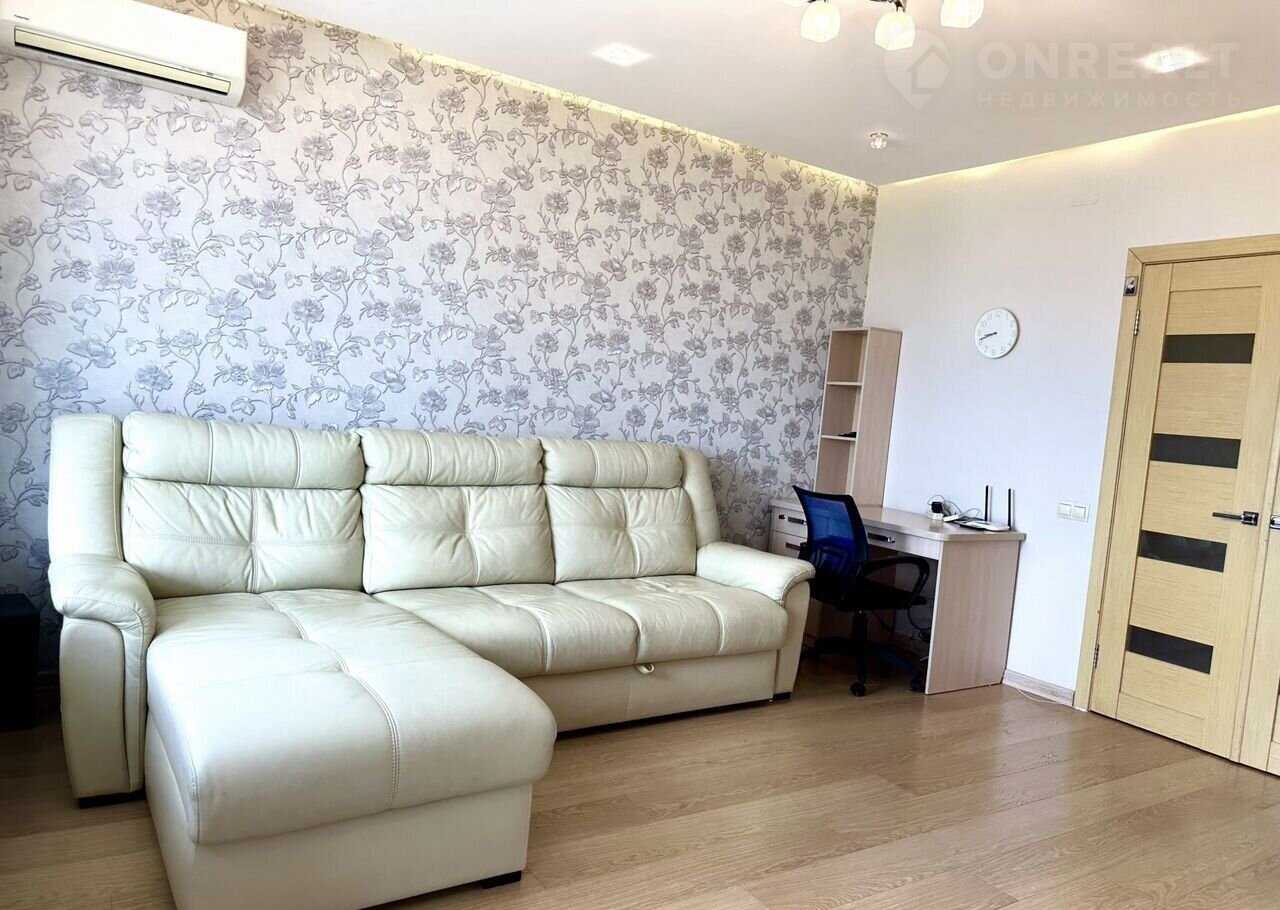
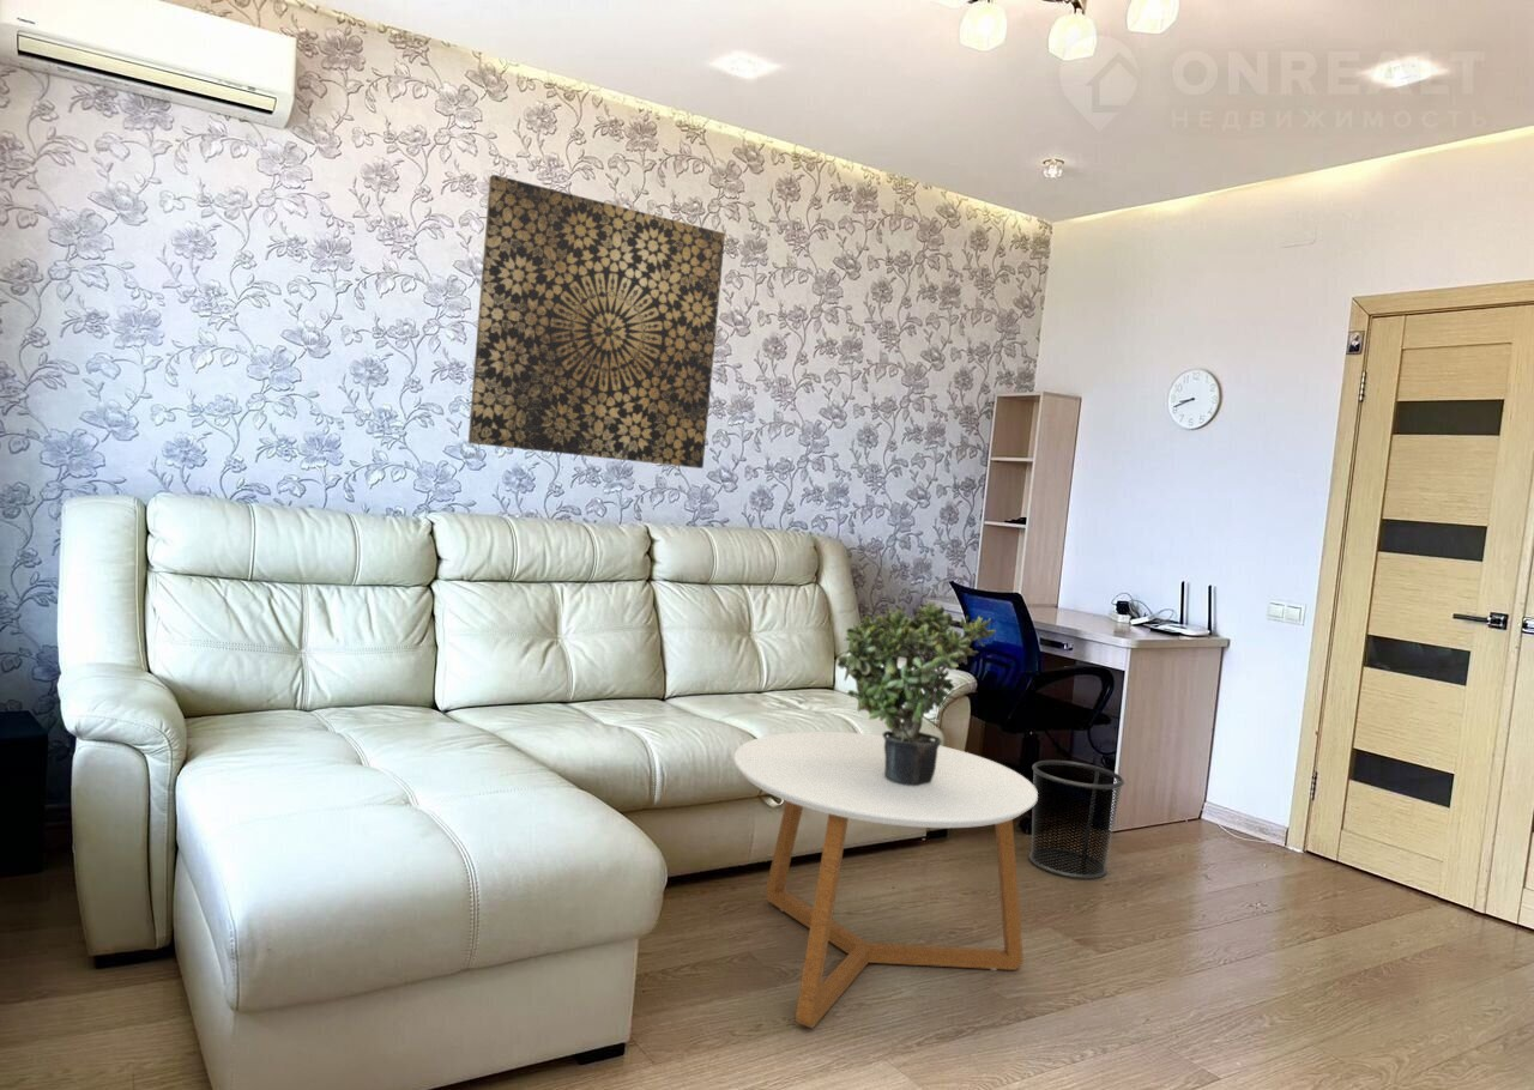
+ potted plant (917, 686)
+ waste bin (1073, 818)
+ wall art (603, 332)
+ coffee table (841, 856)
